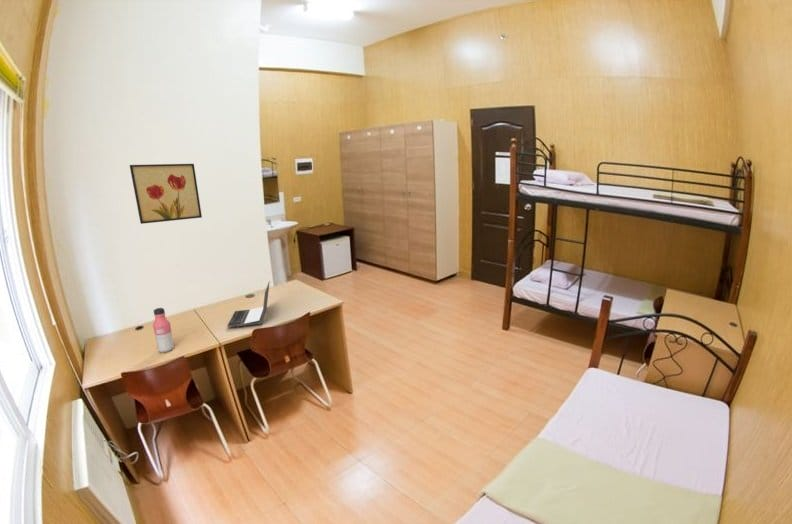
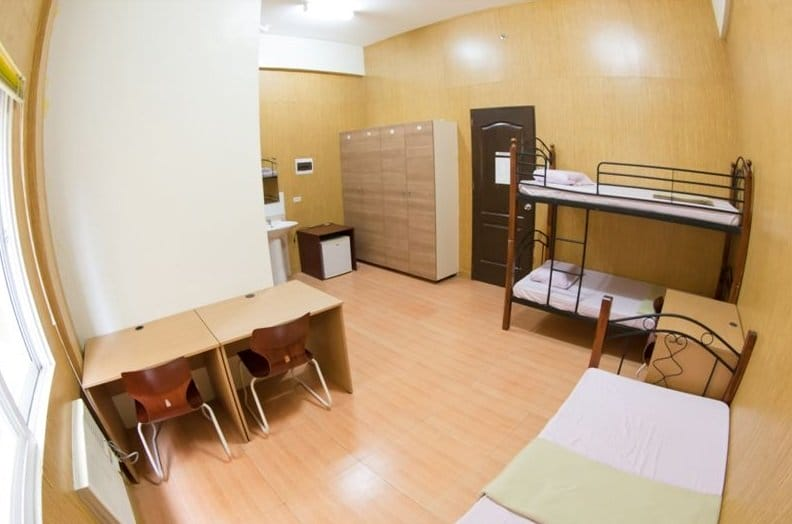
- wall art (167, 192)
- water bottle (162, 329)
- laptop (250, 309)
